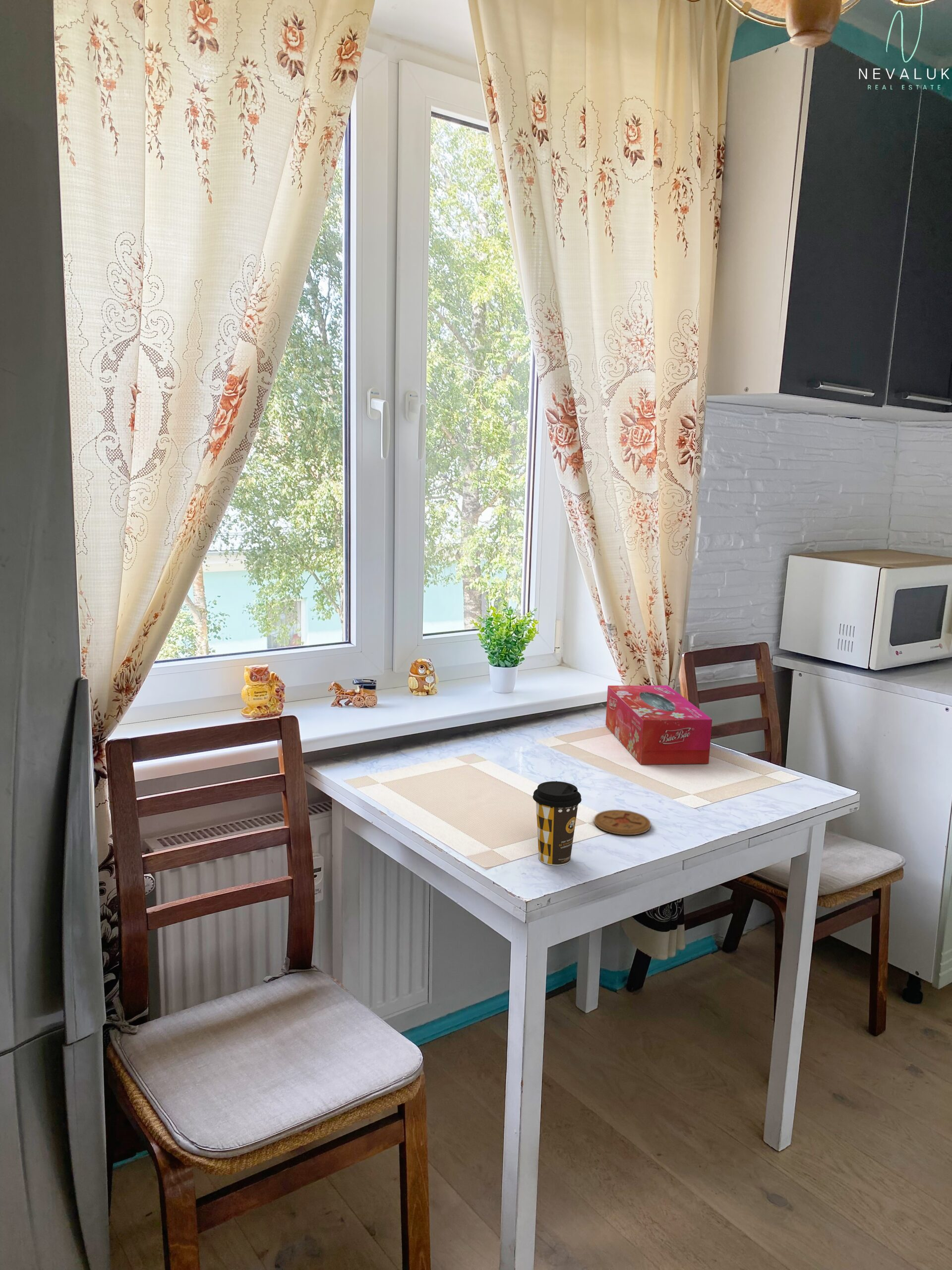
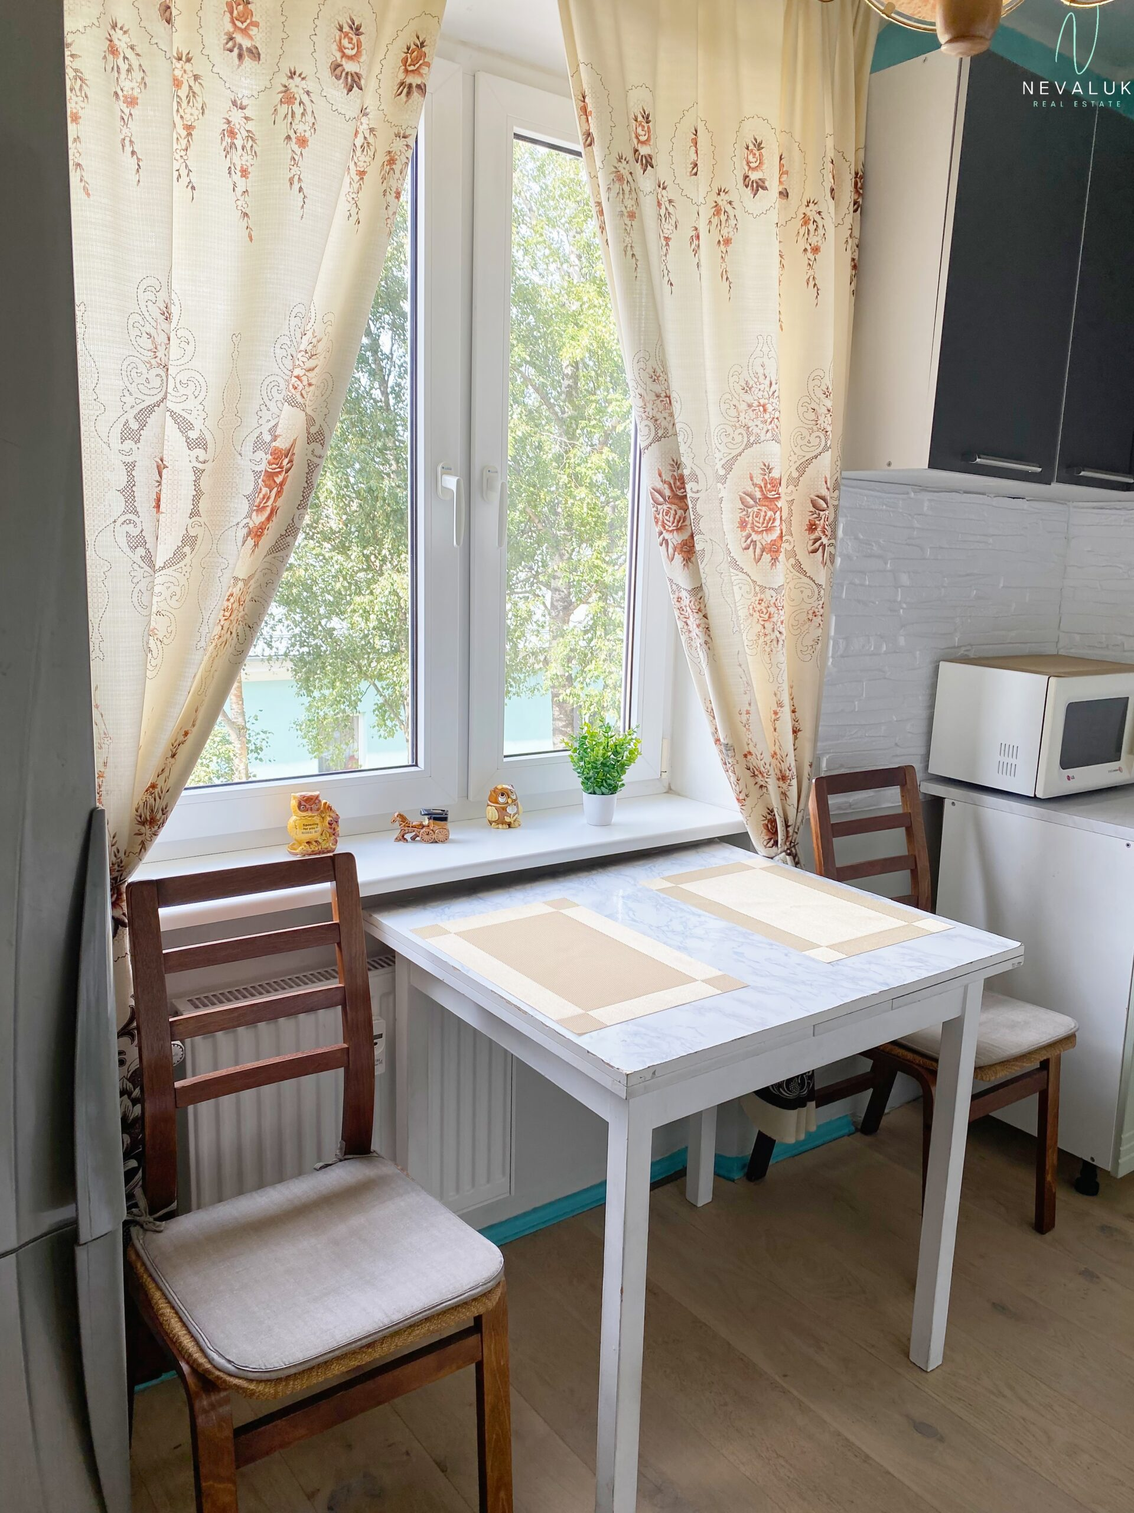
- coffee cup (556, 824)
- tissue box (655, 722)
- coaster (622, 822)
